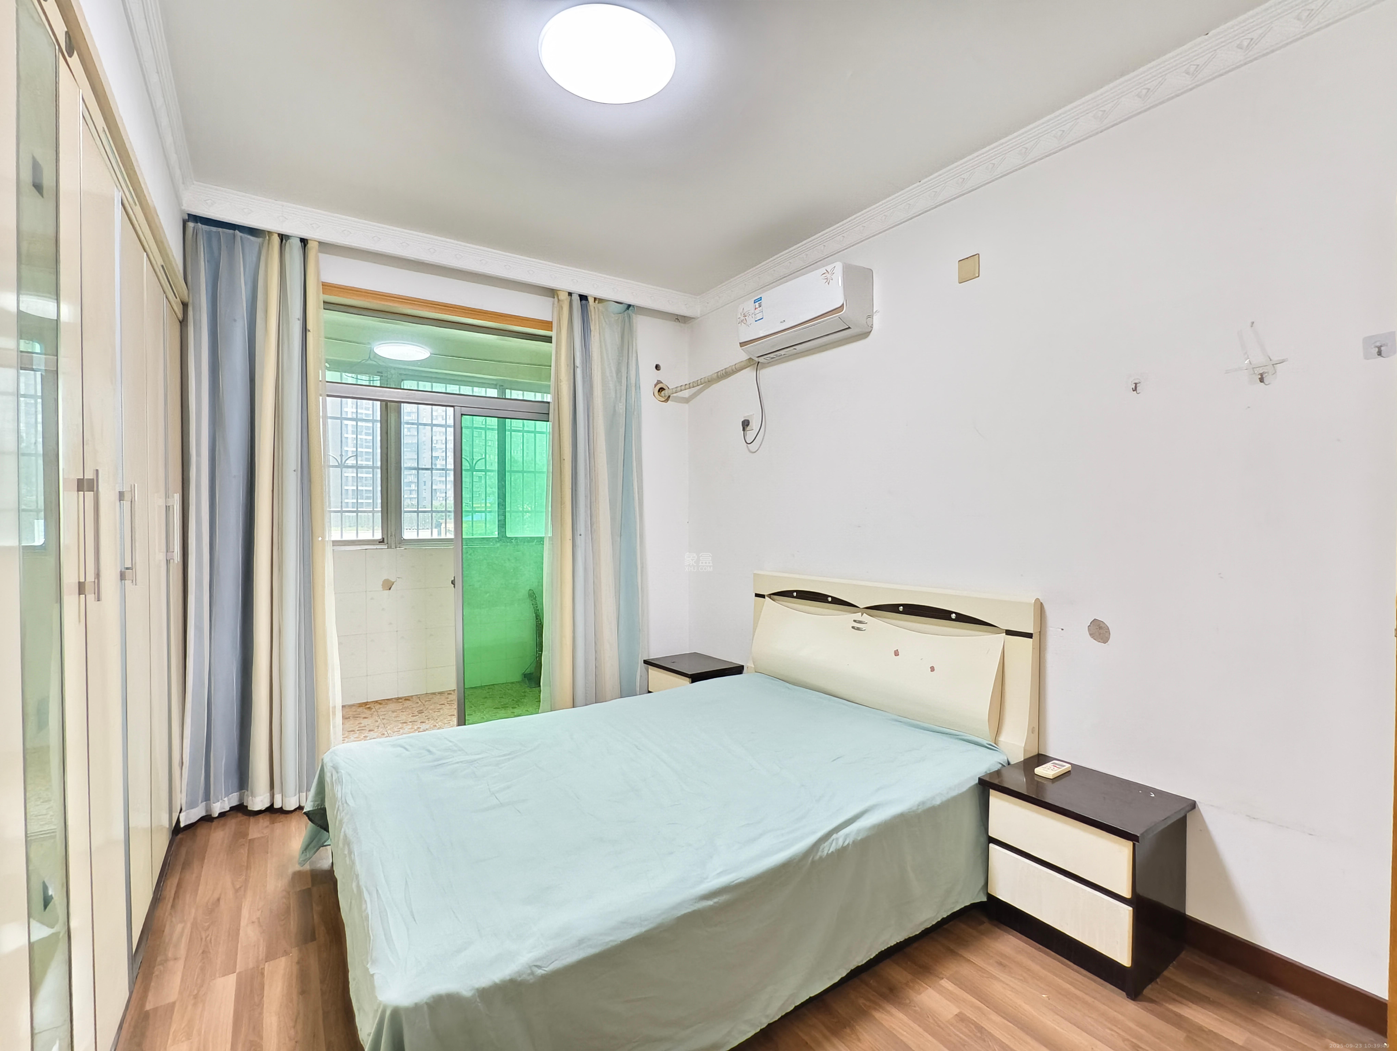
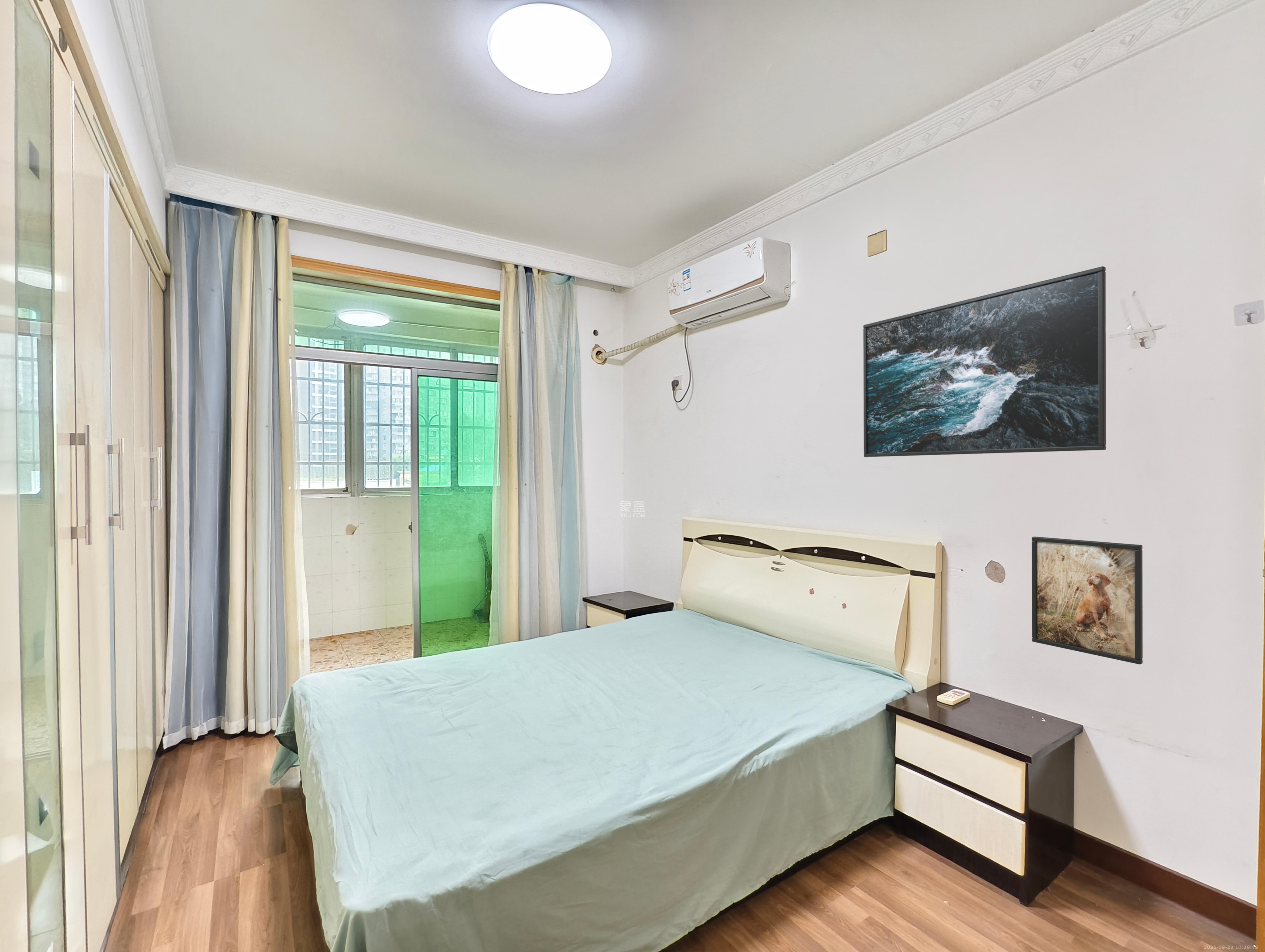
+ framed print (965, 377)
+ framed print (1084, 596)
